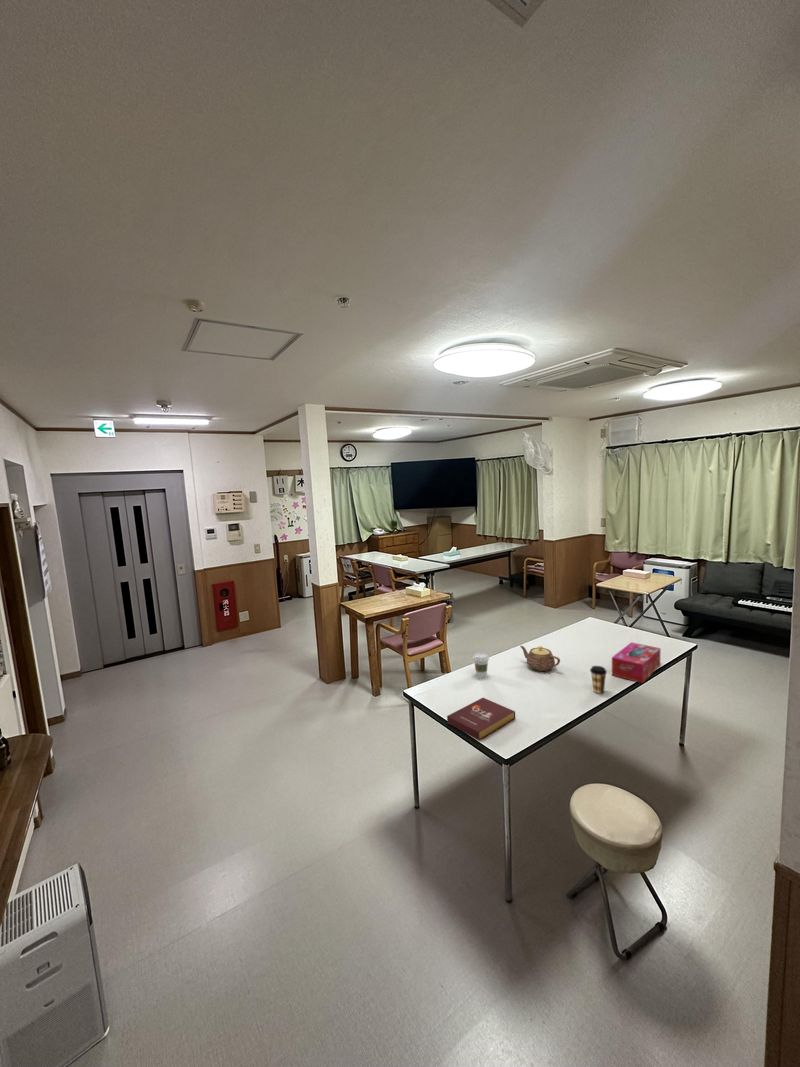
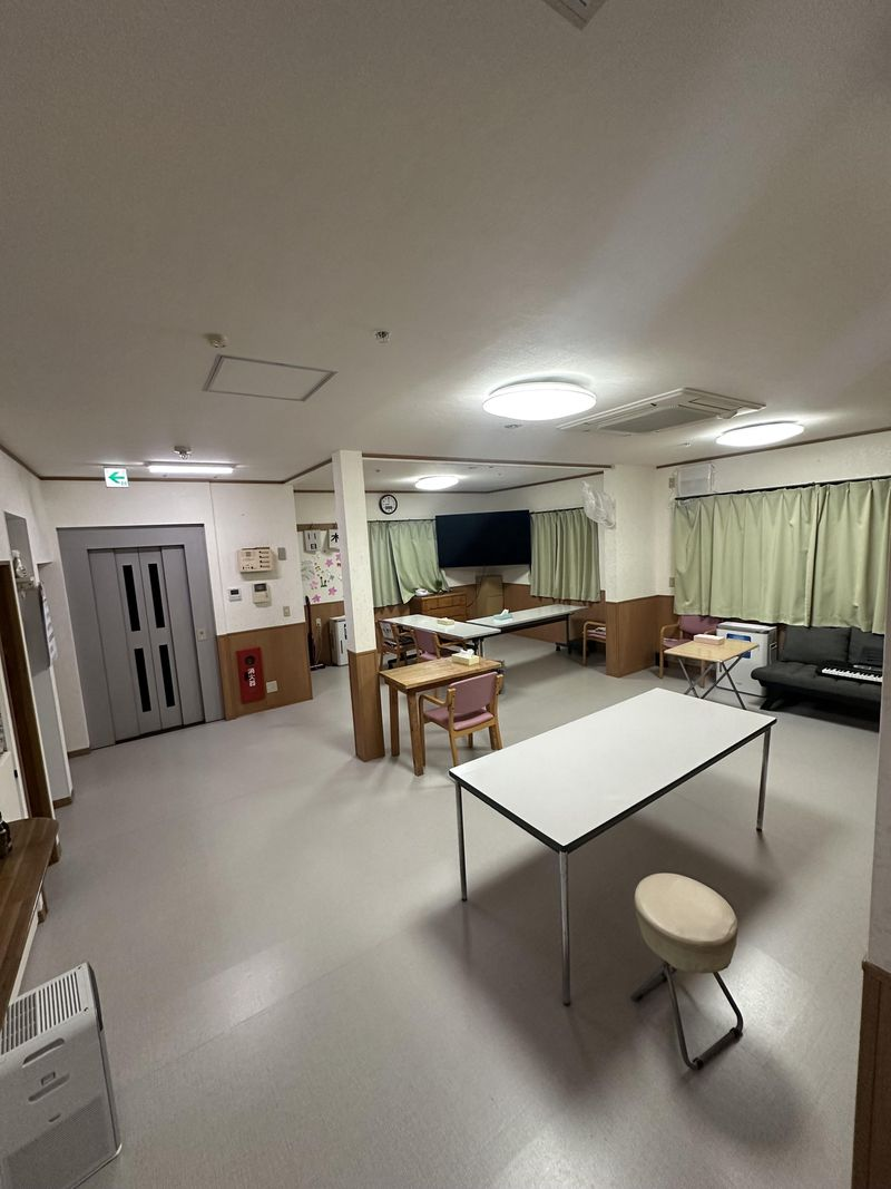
- tissue box (636, 661)
- coffee cup (481, 665)
- coffee cup (598, 679)
- teapot (539, 656)
- book (481, 717)
